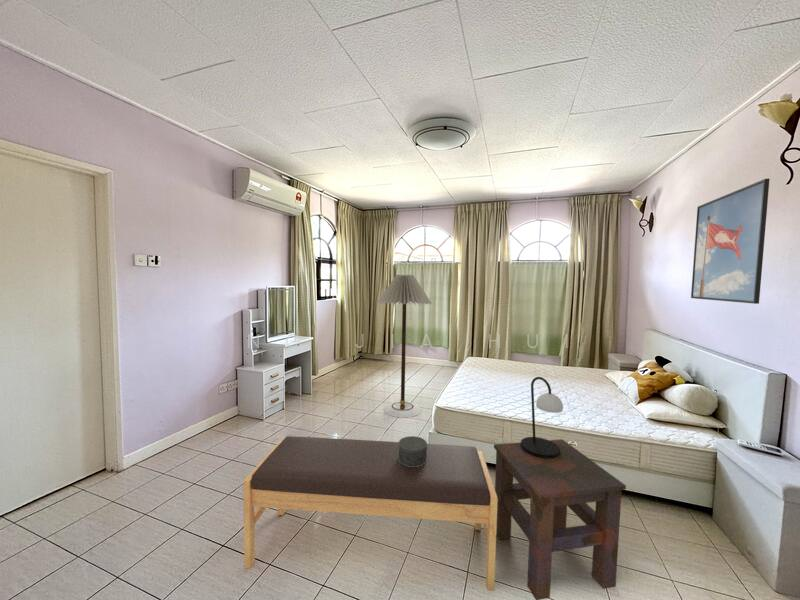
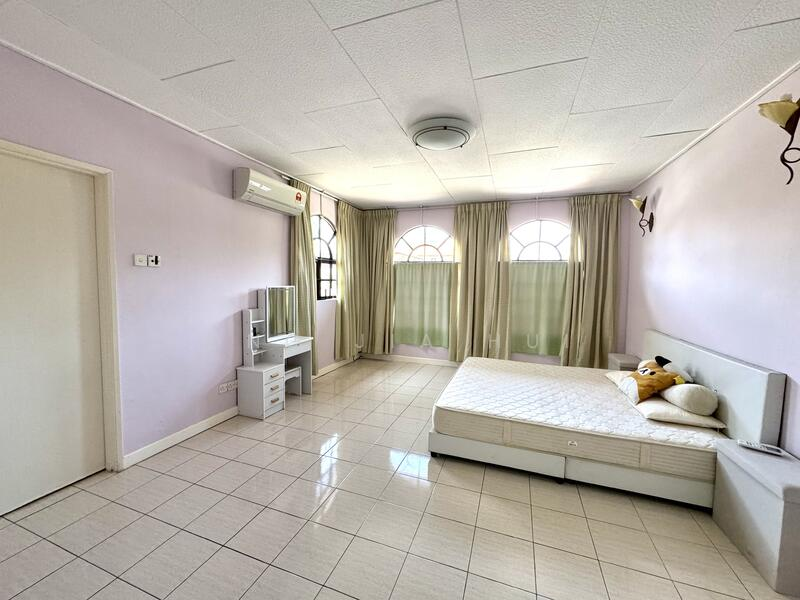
- side table (550, 509)
- decorative box (412, 450)
- floor lamp (403, 342)
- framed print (723, 248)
- bench (373, 501)
- table lamp (543, 410)
